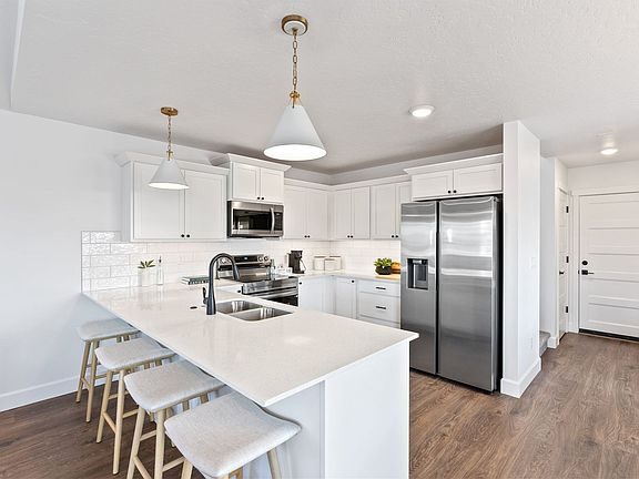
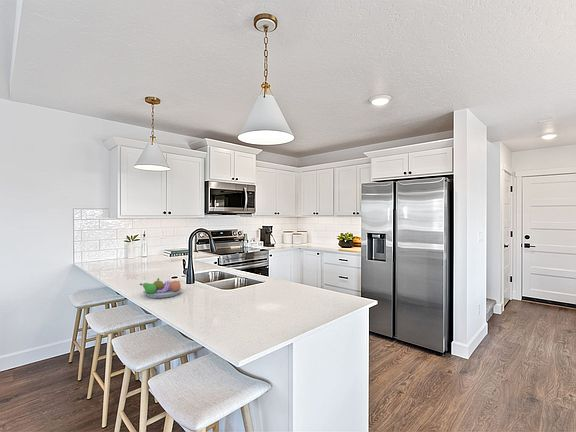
+ fruit bowl (161, 286)
